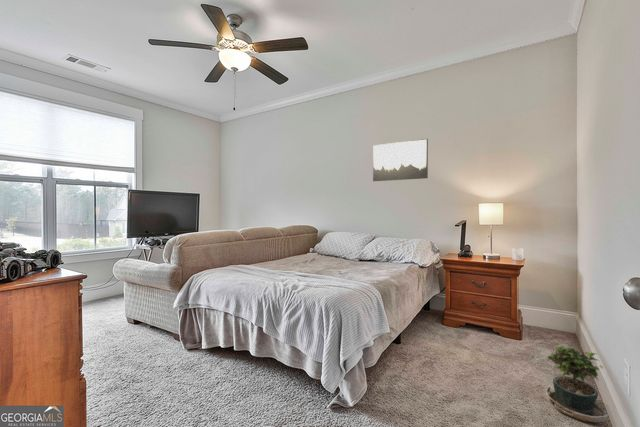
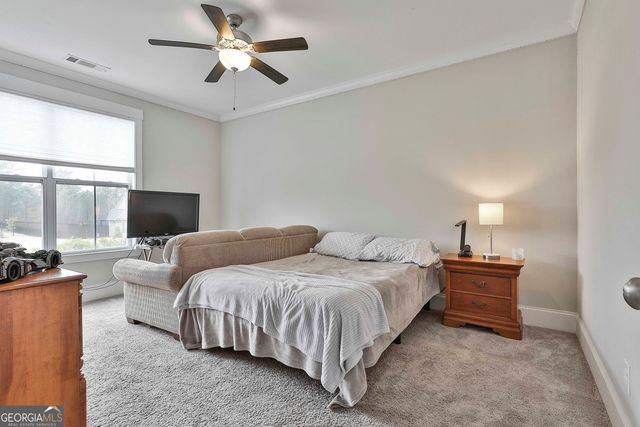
- wall art (399, 161)
- potted plant (569, 373)
